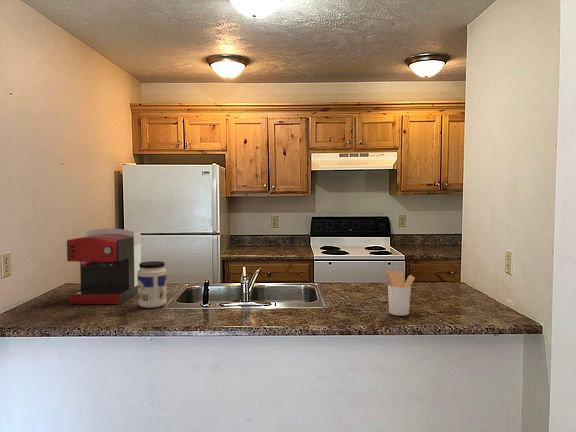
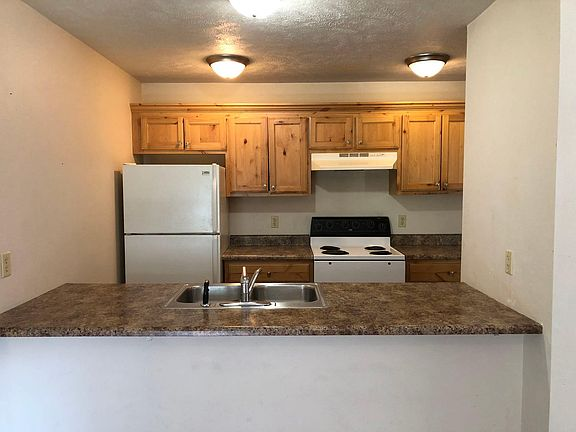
- utensil holder (397, 291)
- coffee maker (102, 264)
- jar (152, 284)
